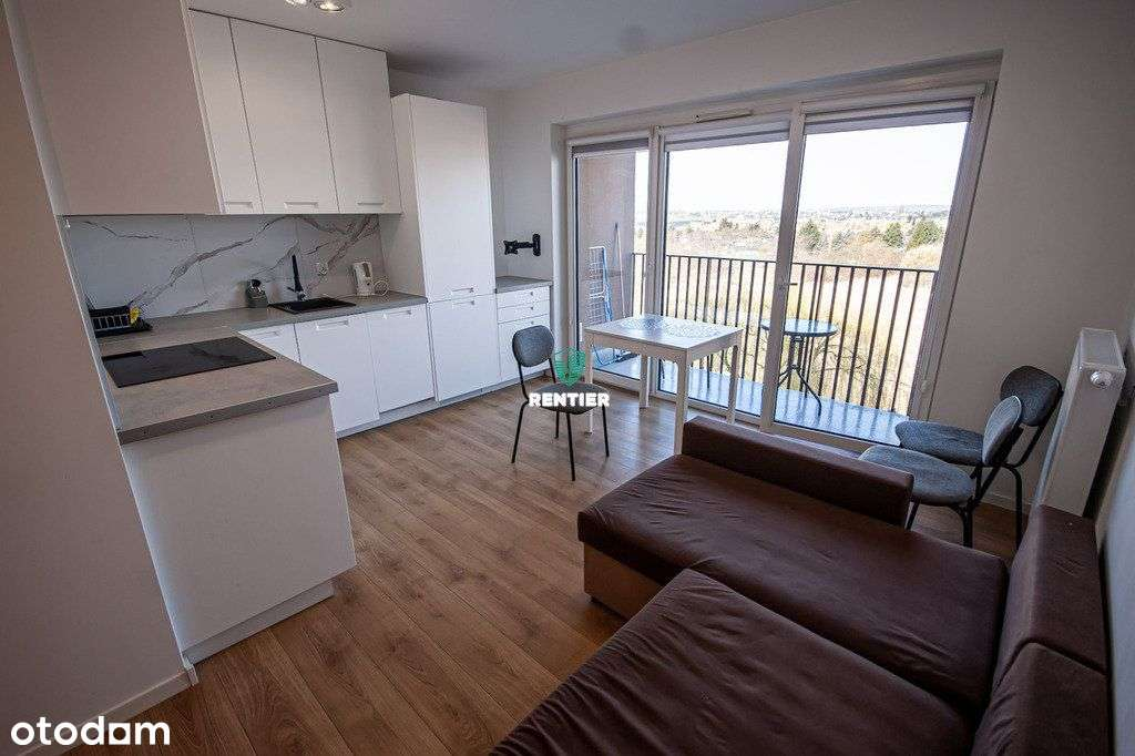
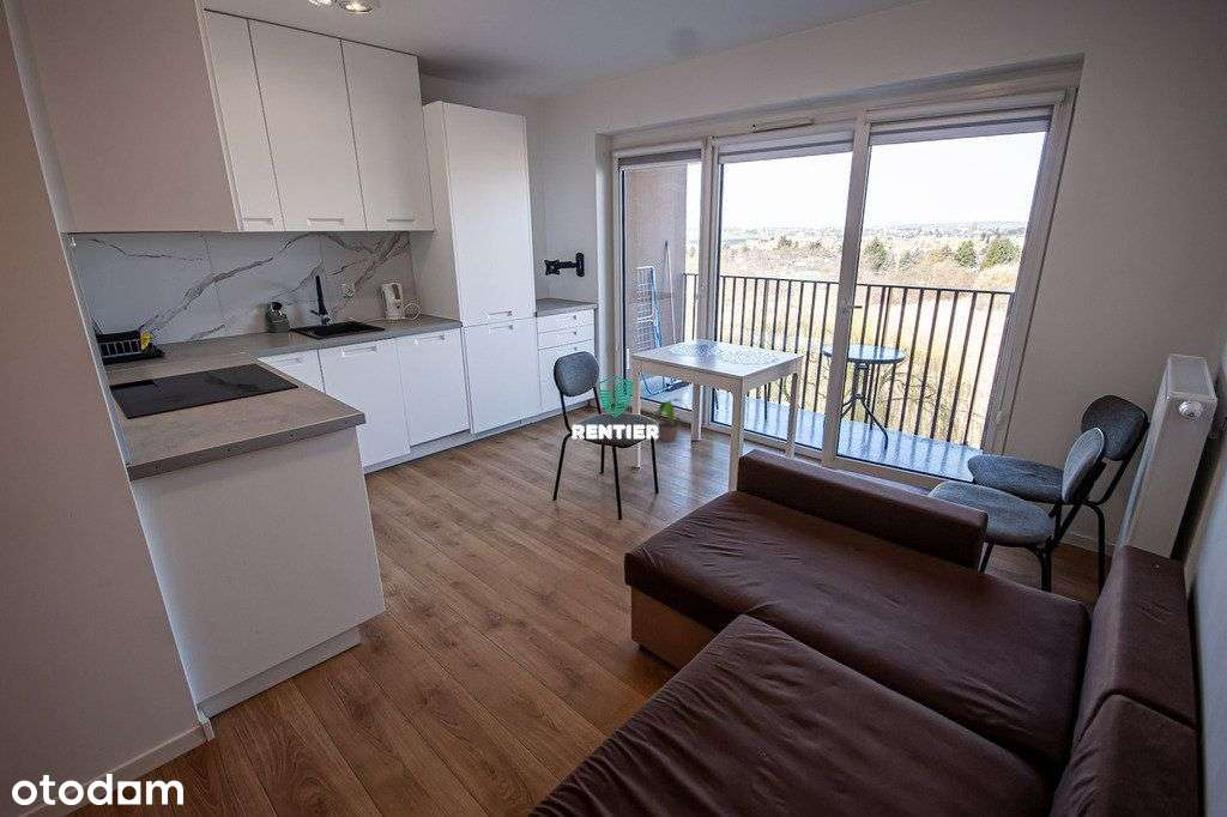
+ potted plant (670, 419)
